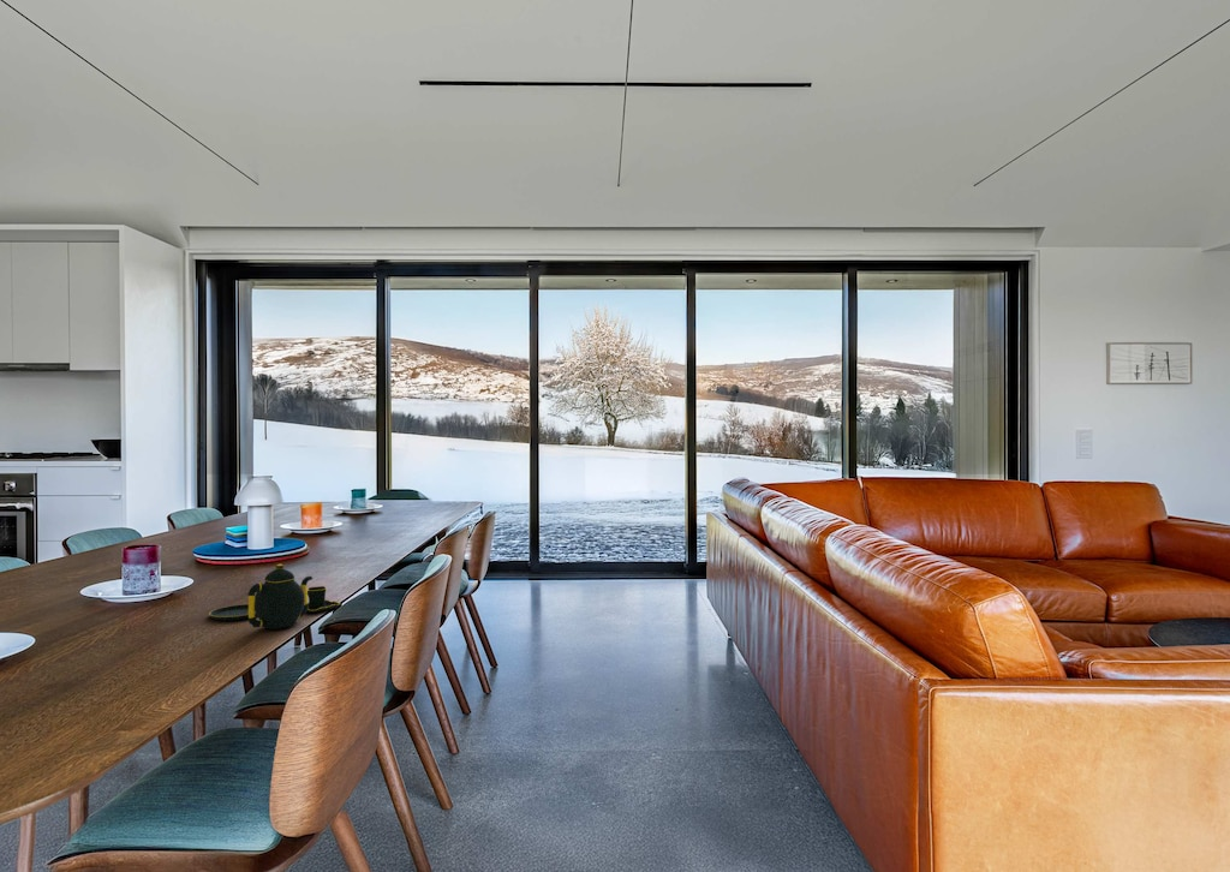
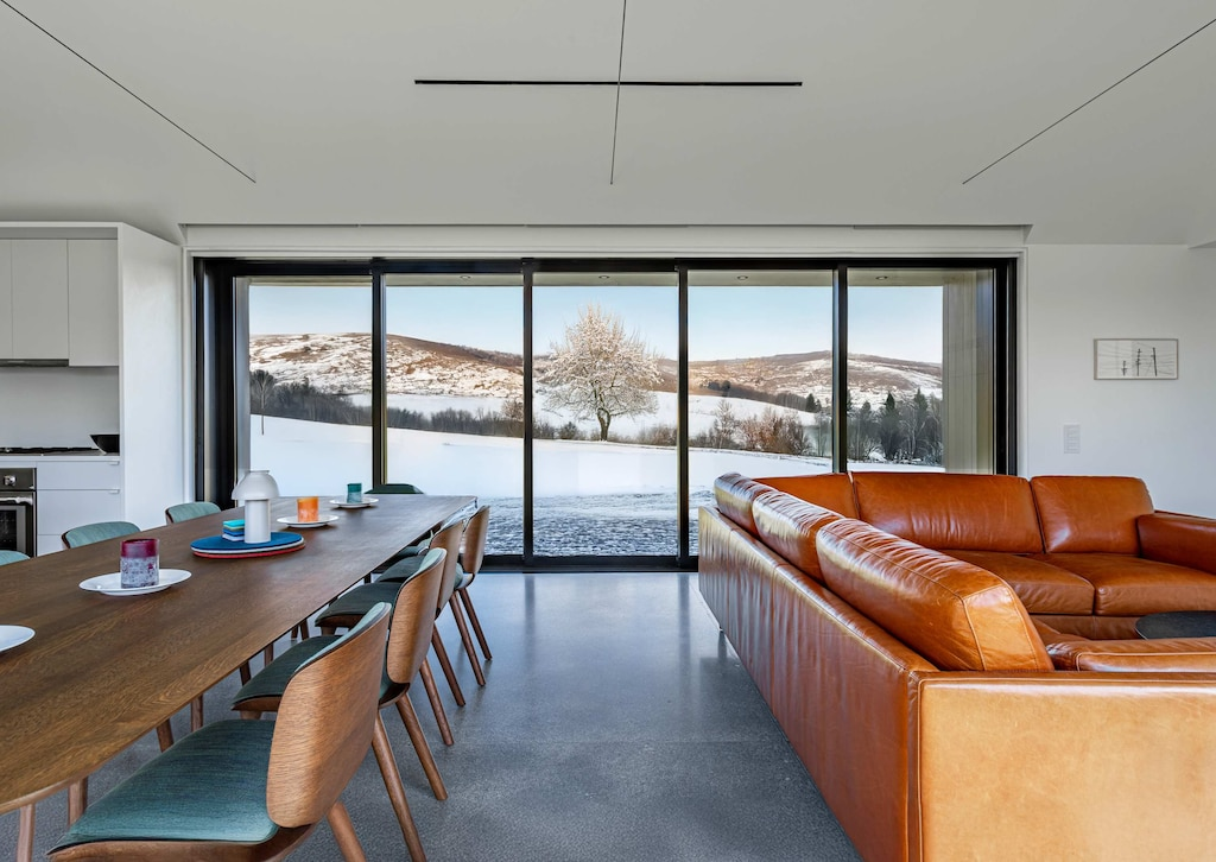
- teapot (276, 585)
